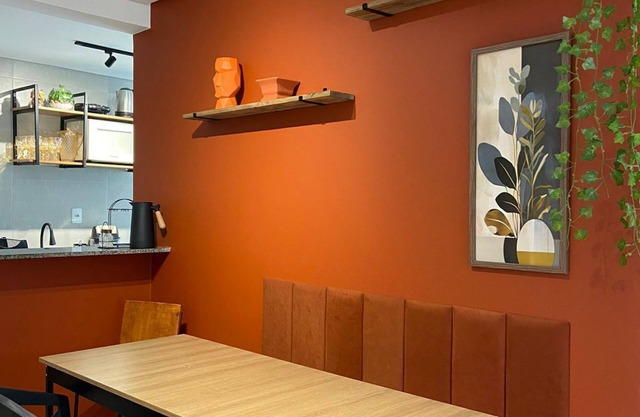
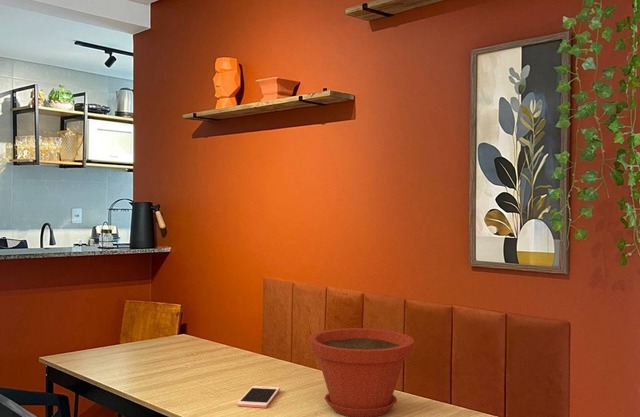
+ plant pot (360, 373)
+ cell phone (259, 396)
